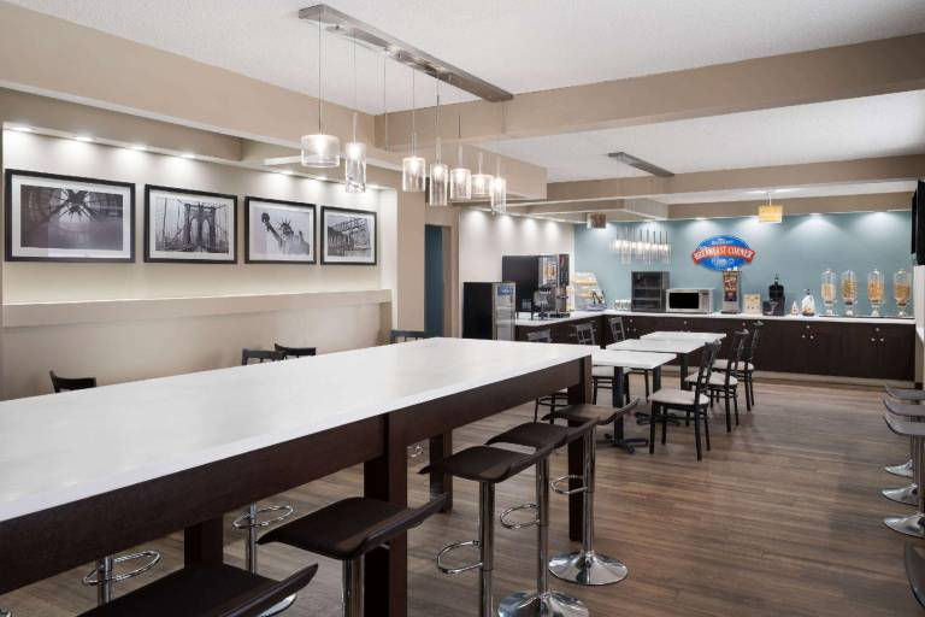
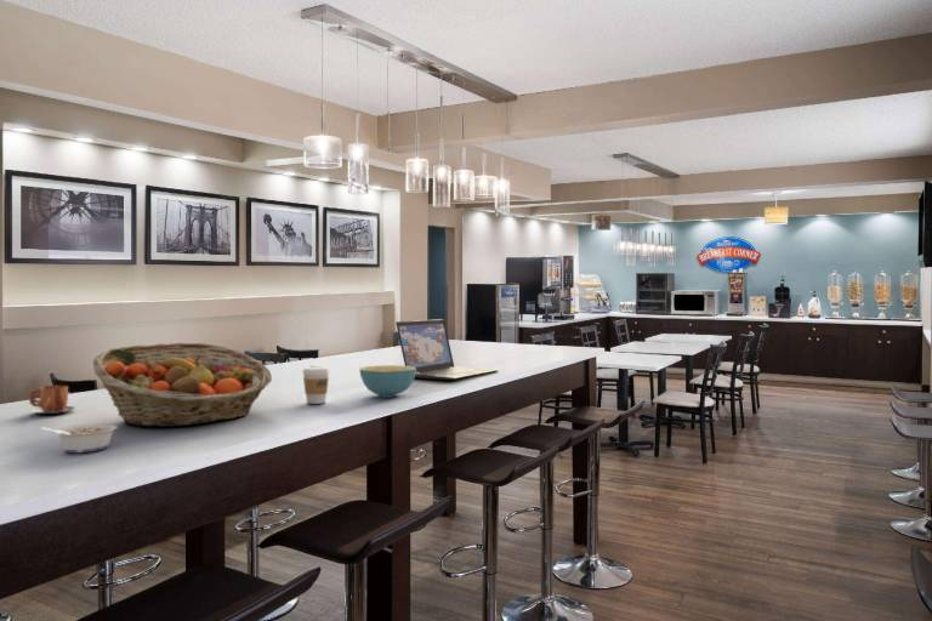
+ fruit basket (186, 381)
+ legume (84, 437)
+ cereal bowl (387, 382)
+ laptop (448, 347)
+ coffee cup (316, 383)
+ mug (52, 399)
